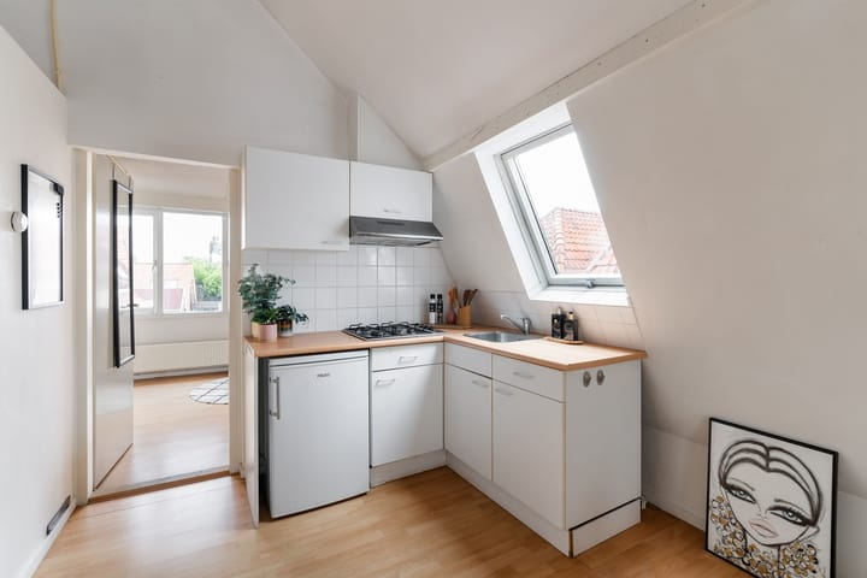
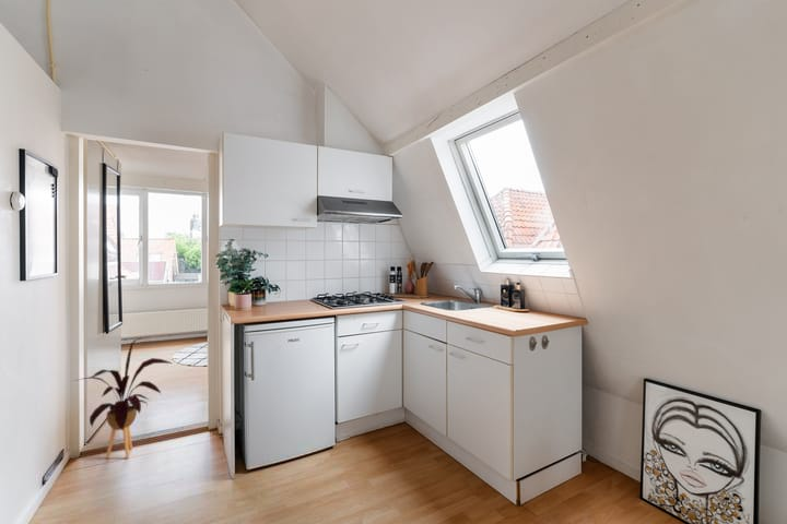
+ house plant (125, 398)
